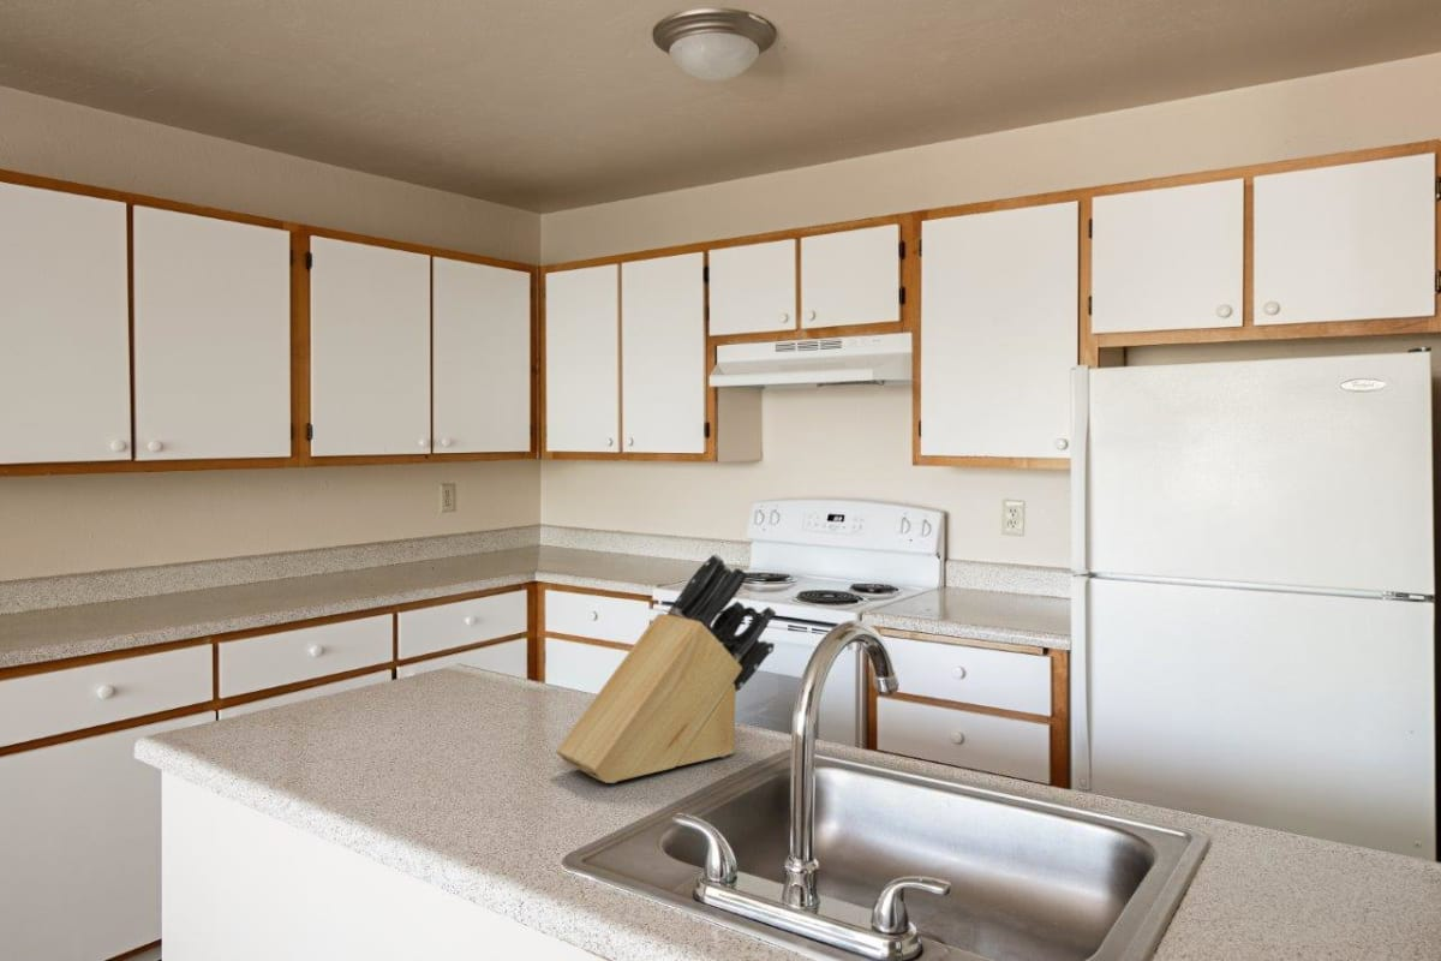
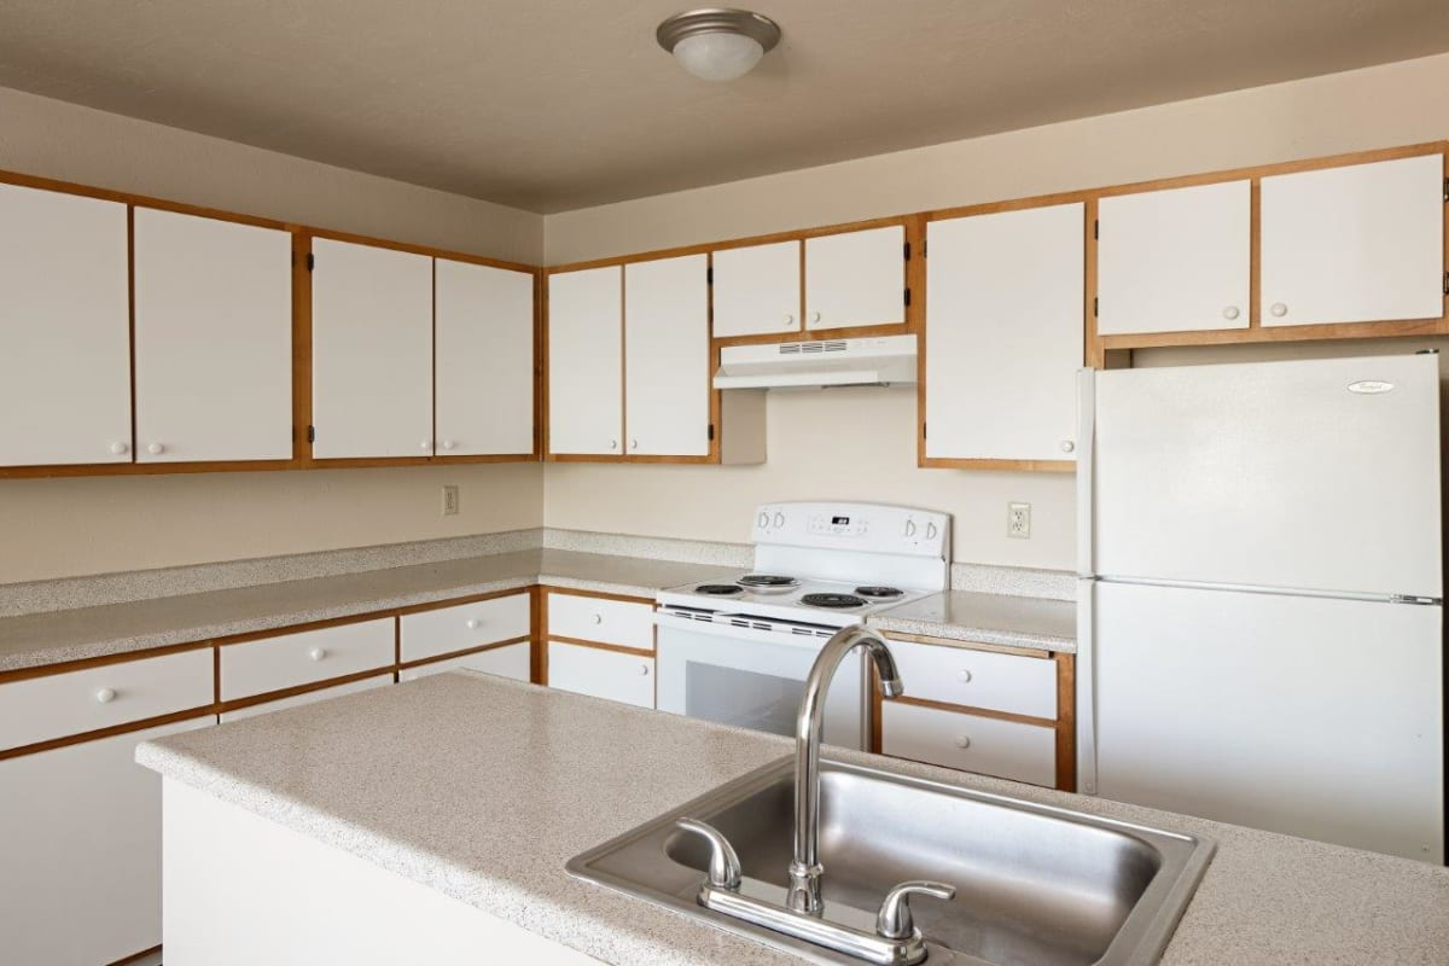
- knife block (672, 658)
